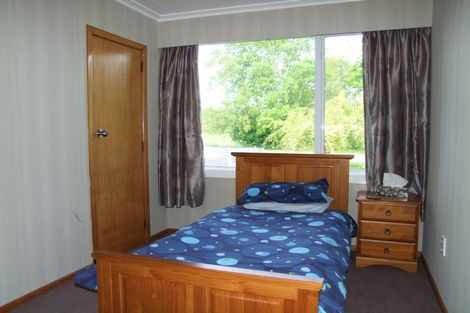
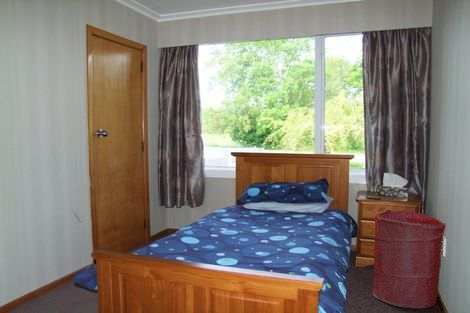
+ laundry hamper (407, 255)
